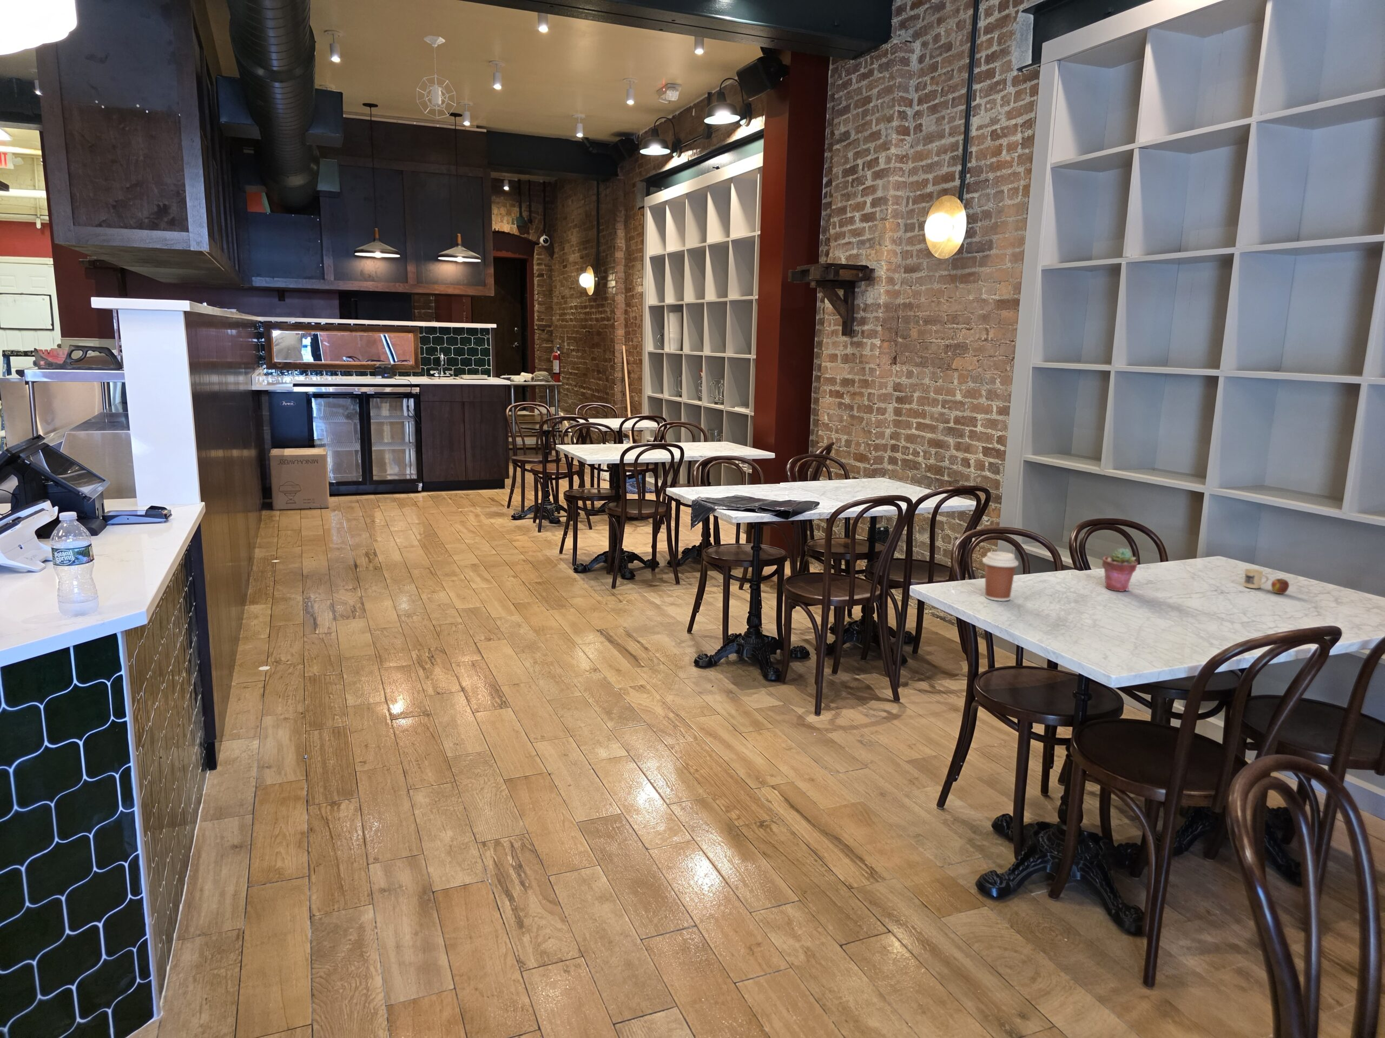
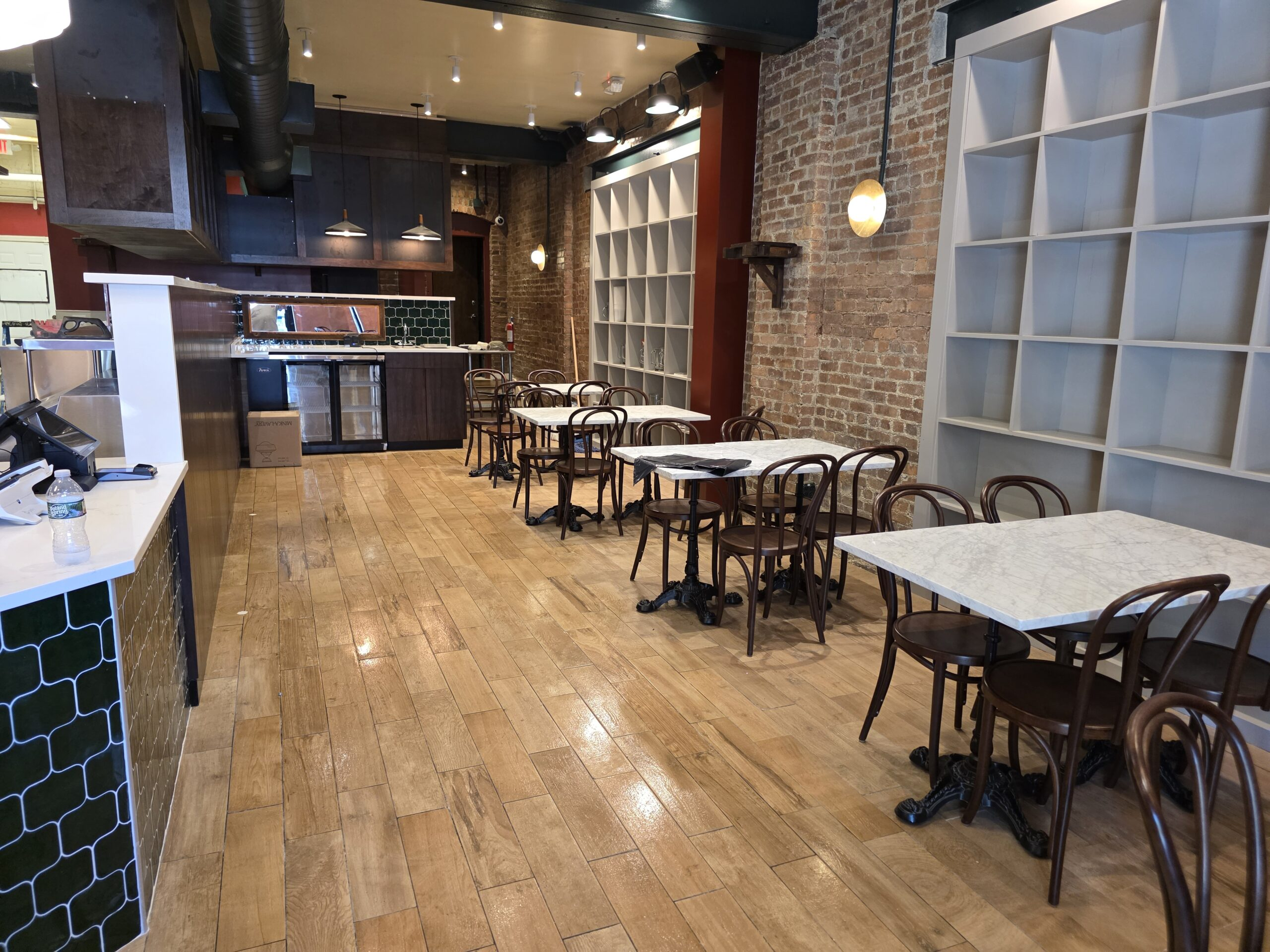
- pendant light (435, 79)
- coffee cup (999, 576)
- mug (1265, 581)
- potted succulent (1119, 568)
